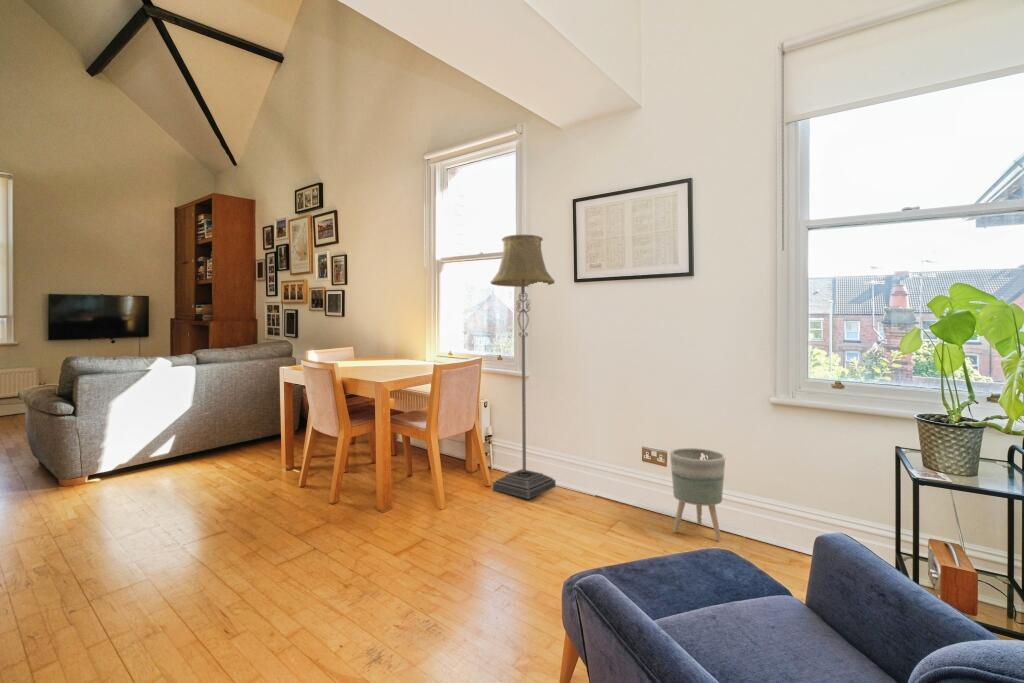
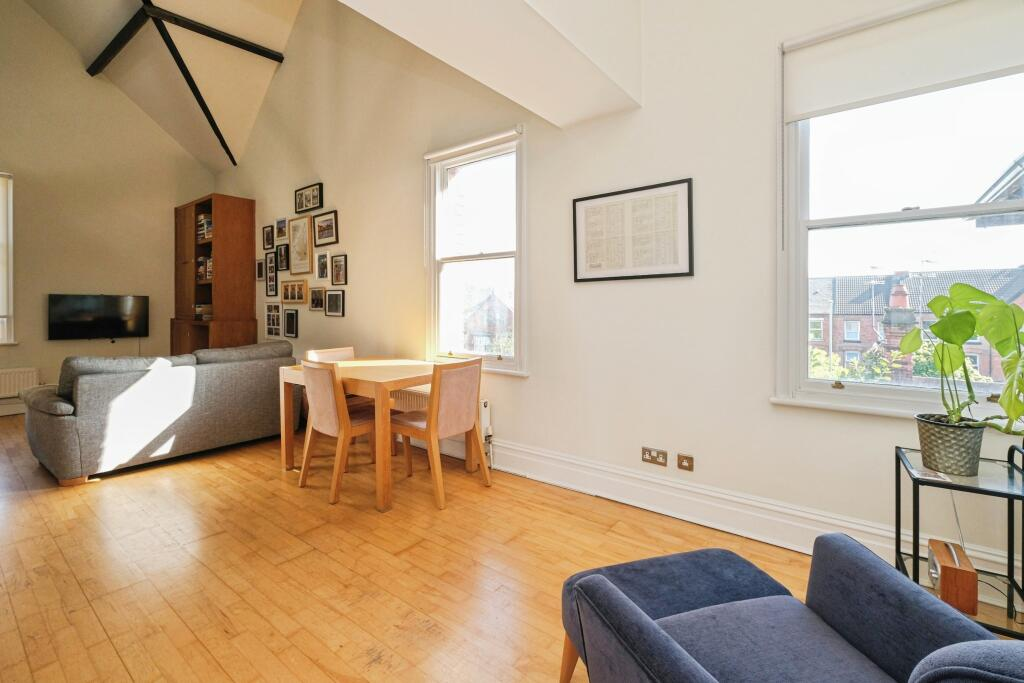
- floor lamp (523, 363)
- planter (697, 492)
